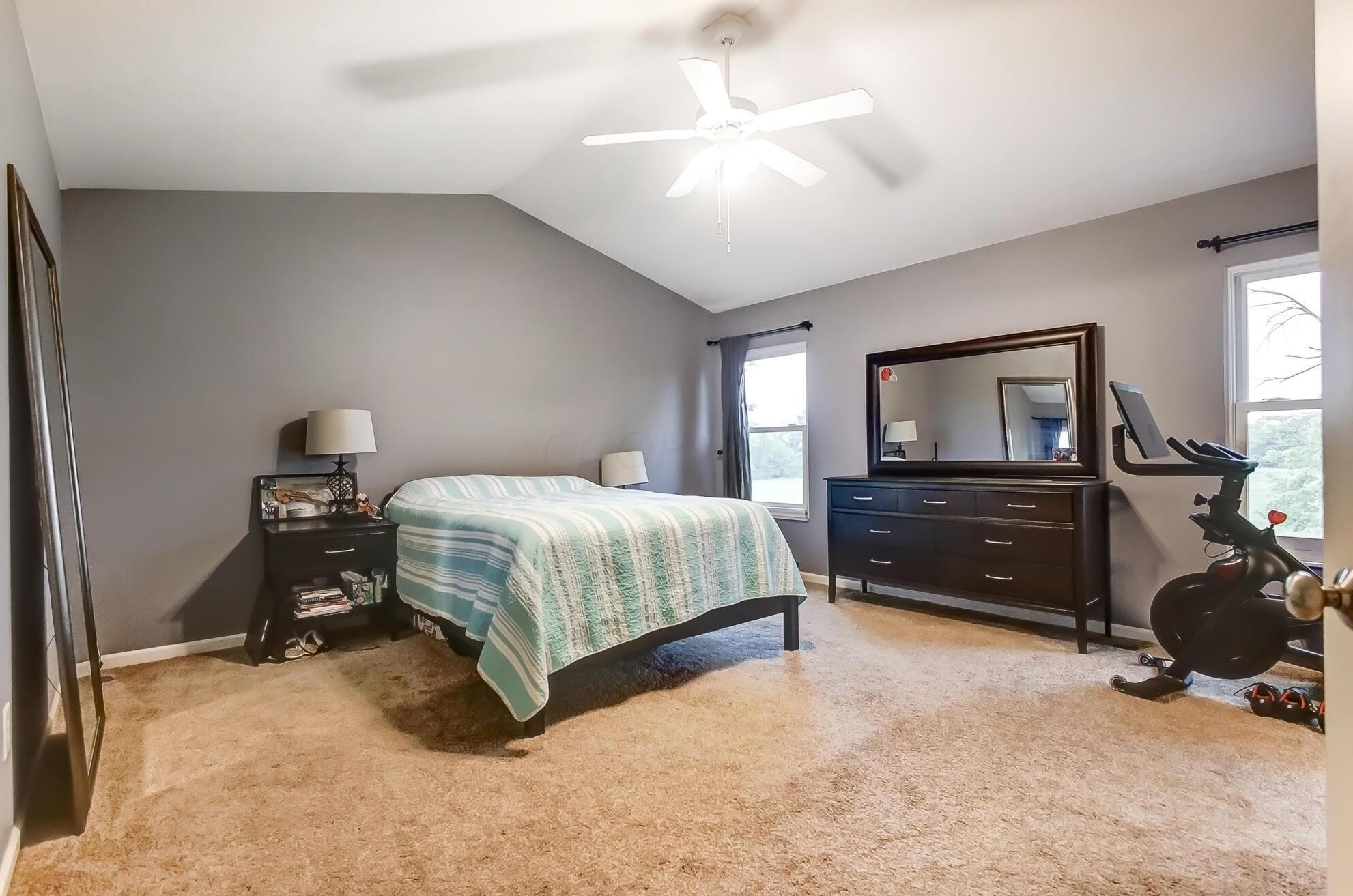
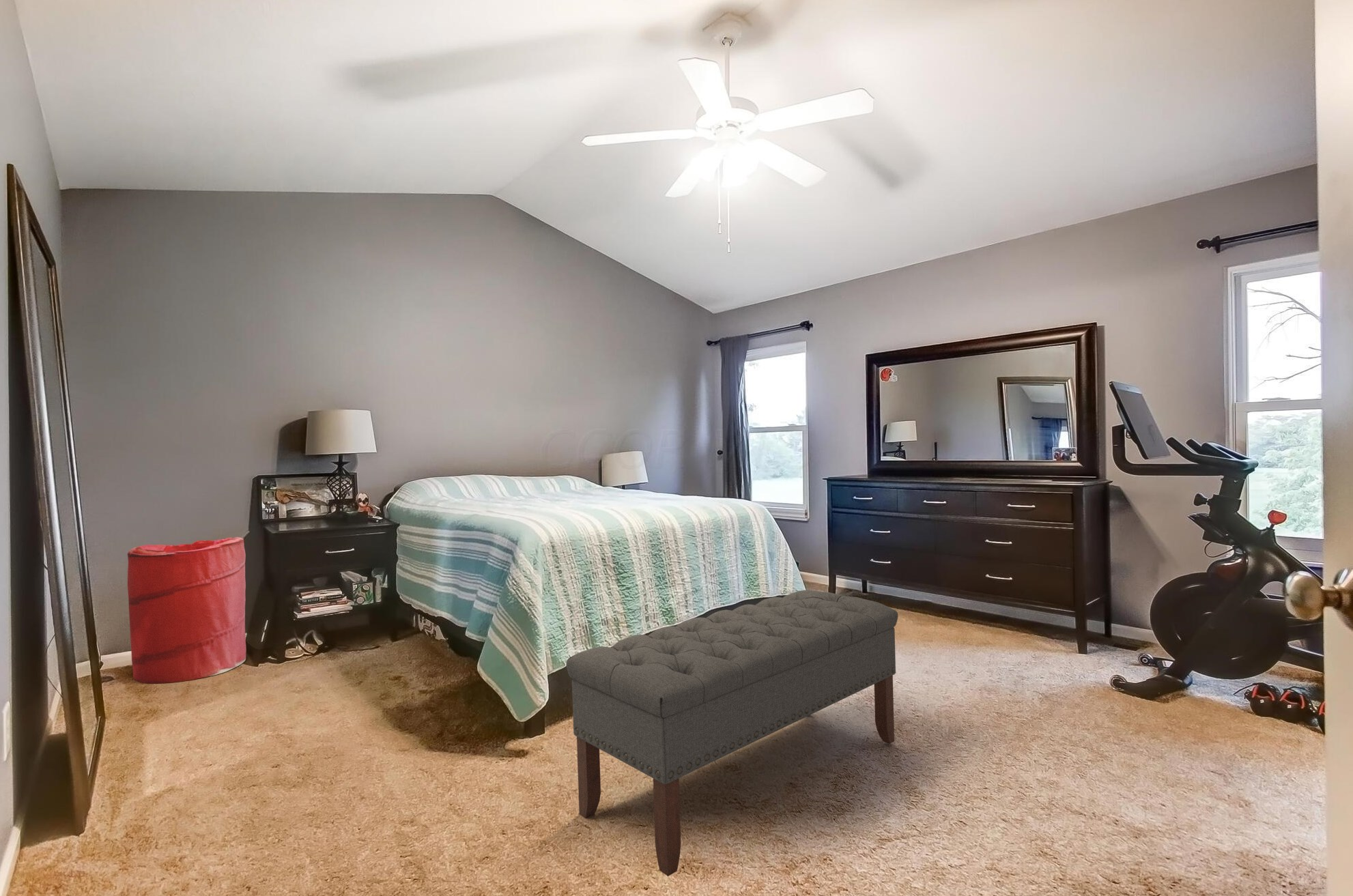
+ bench (750, 699)
+ laundry hamper (190, 603)
